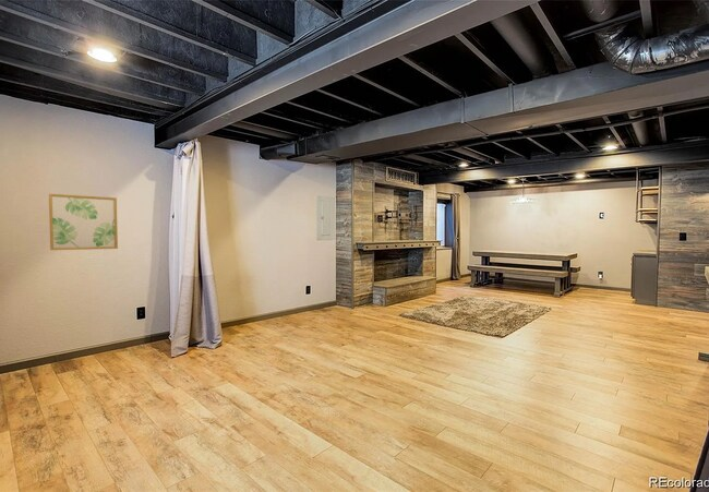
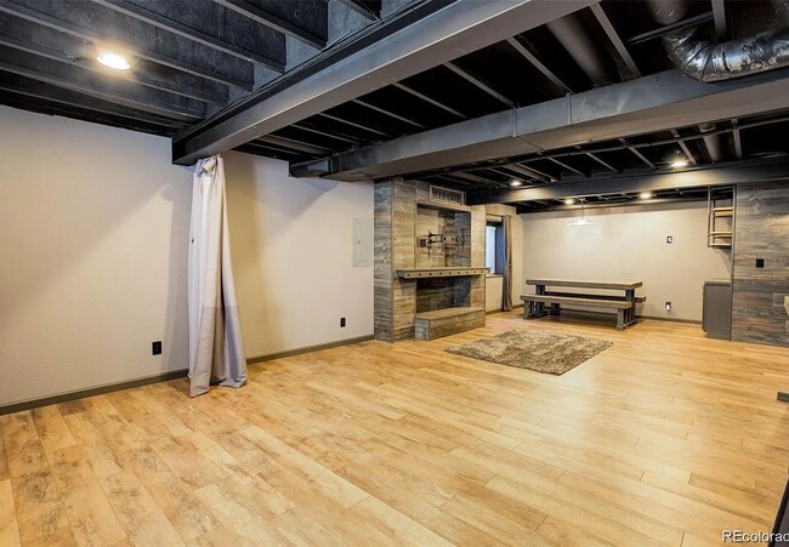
- wall art (84, 223)
